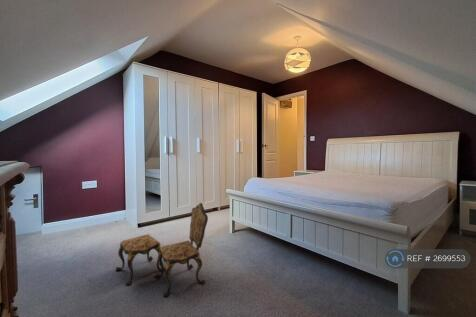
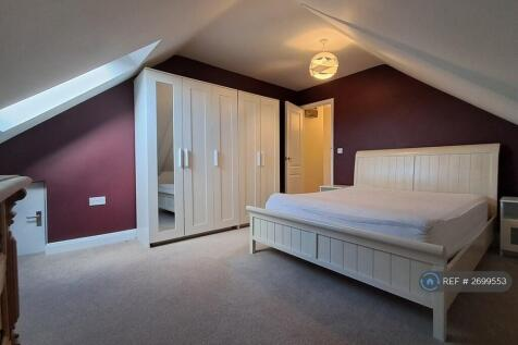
- armchair (158, 241)
